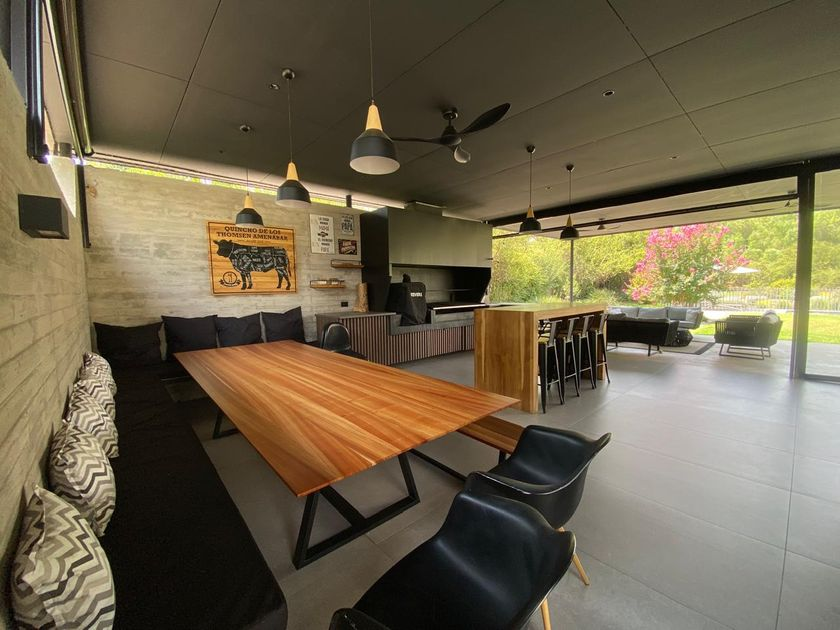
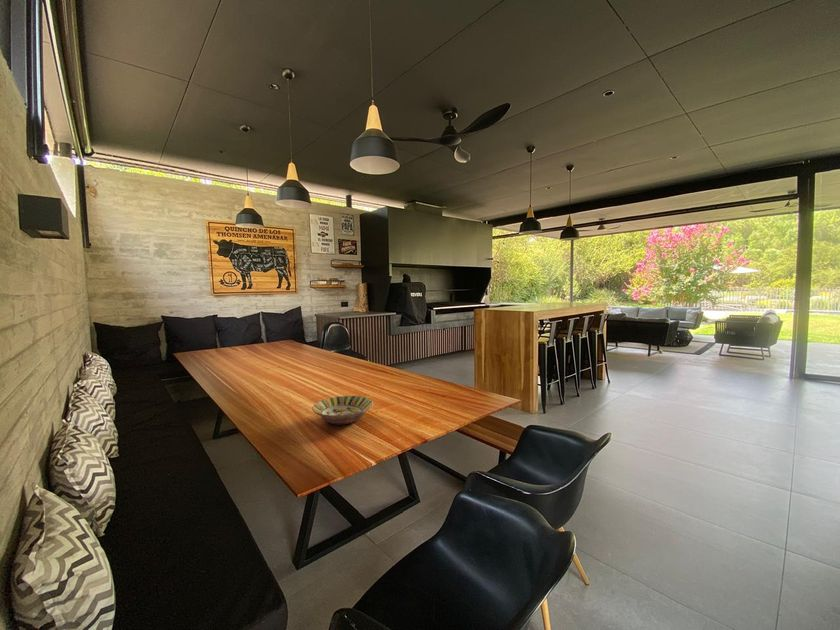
+ serving bowl (343, 411)
